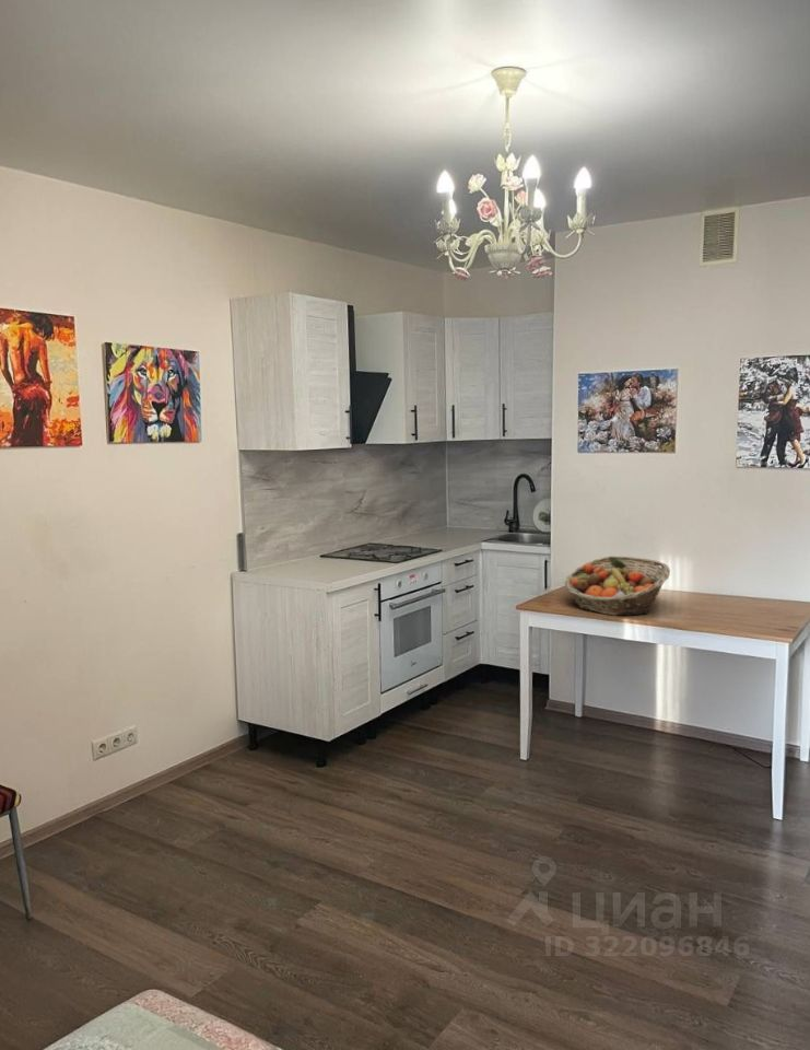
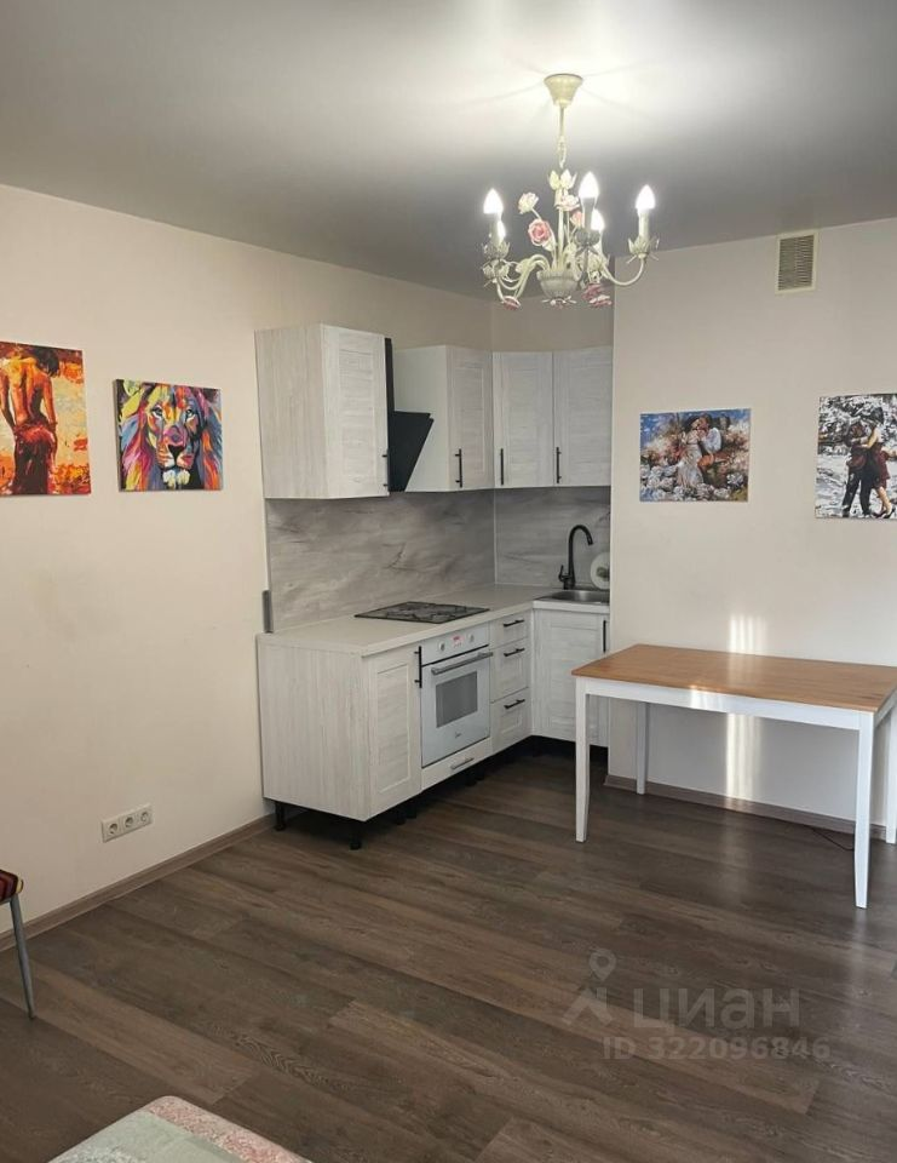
- fruit basket (615, 584)
